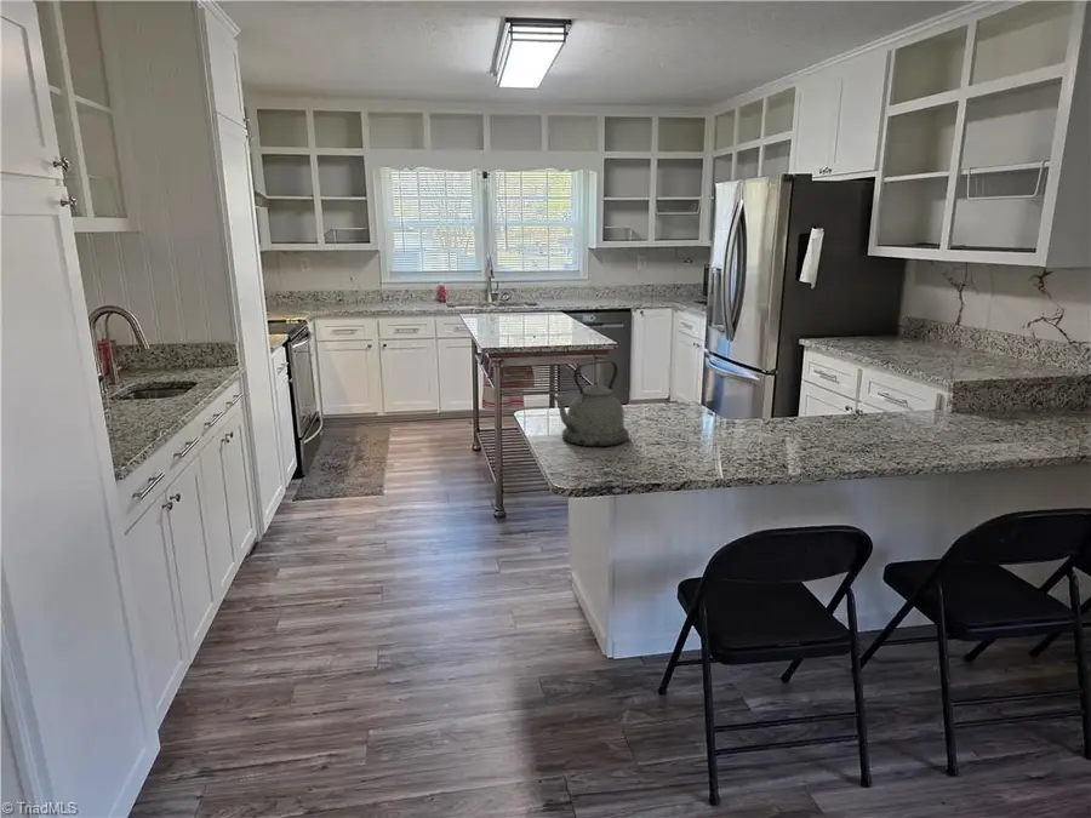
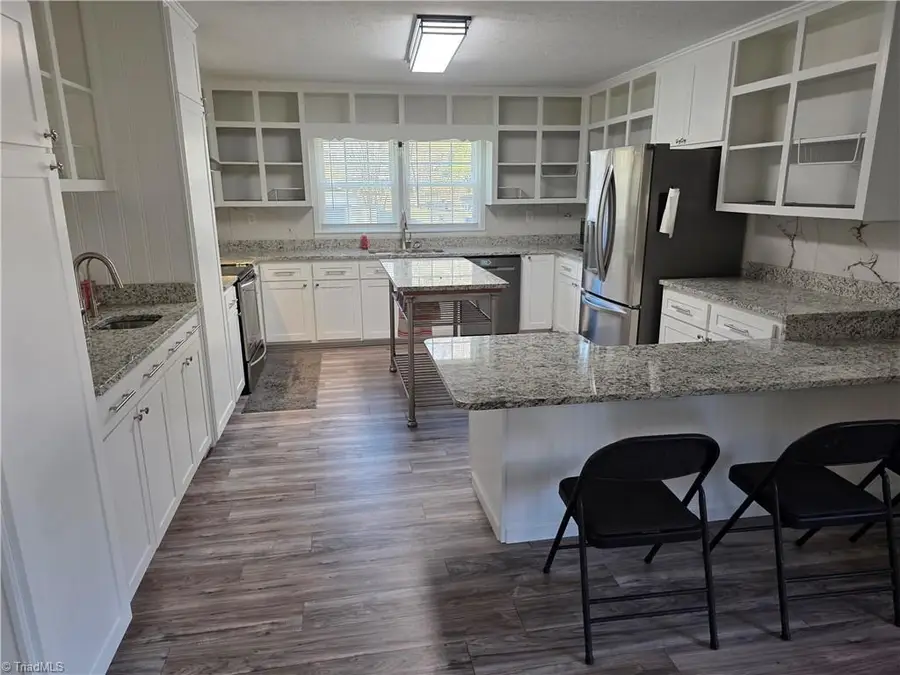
- kettle (593, 401)
